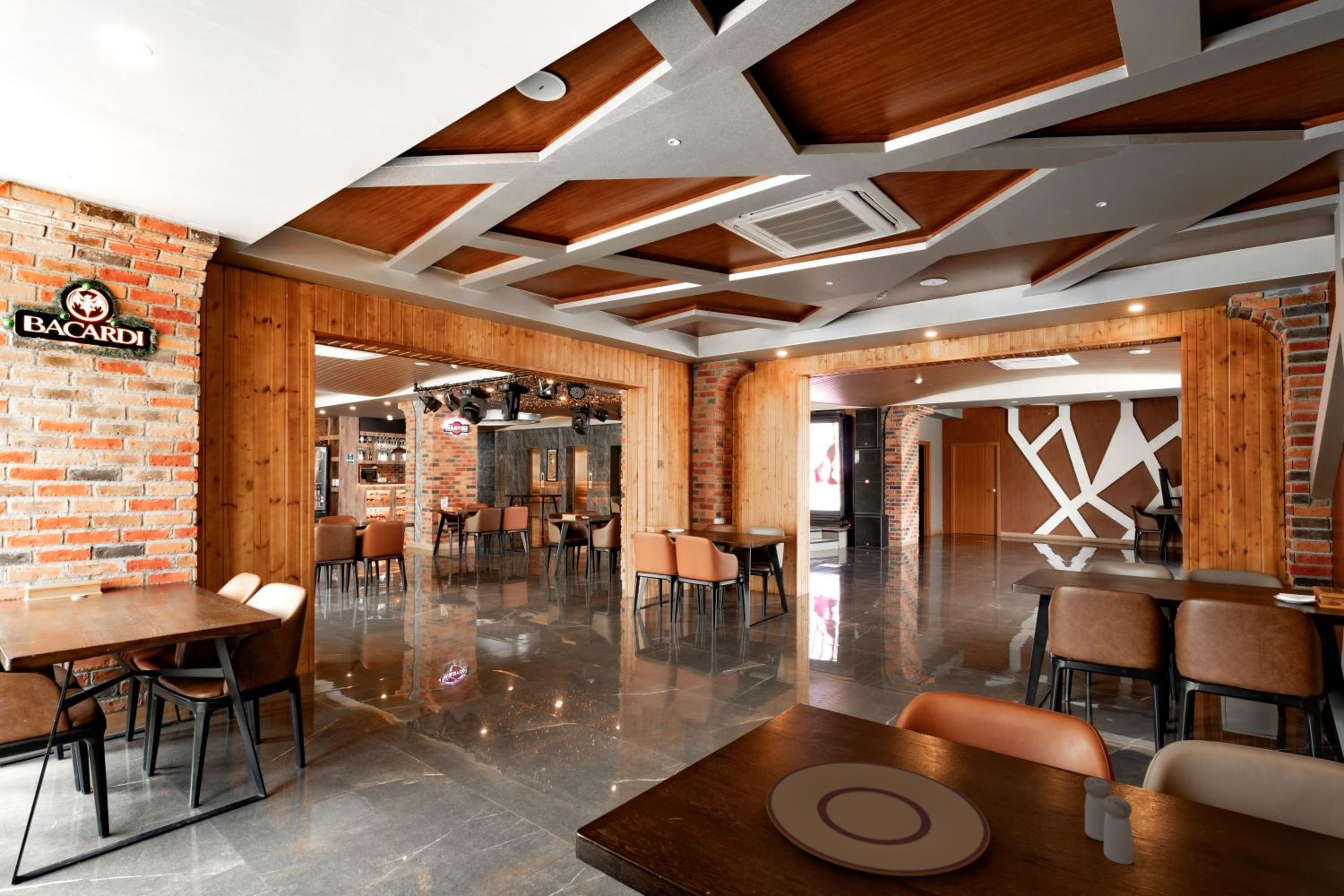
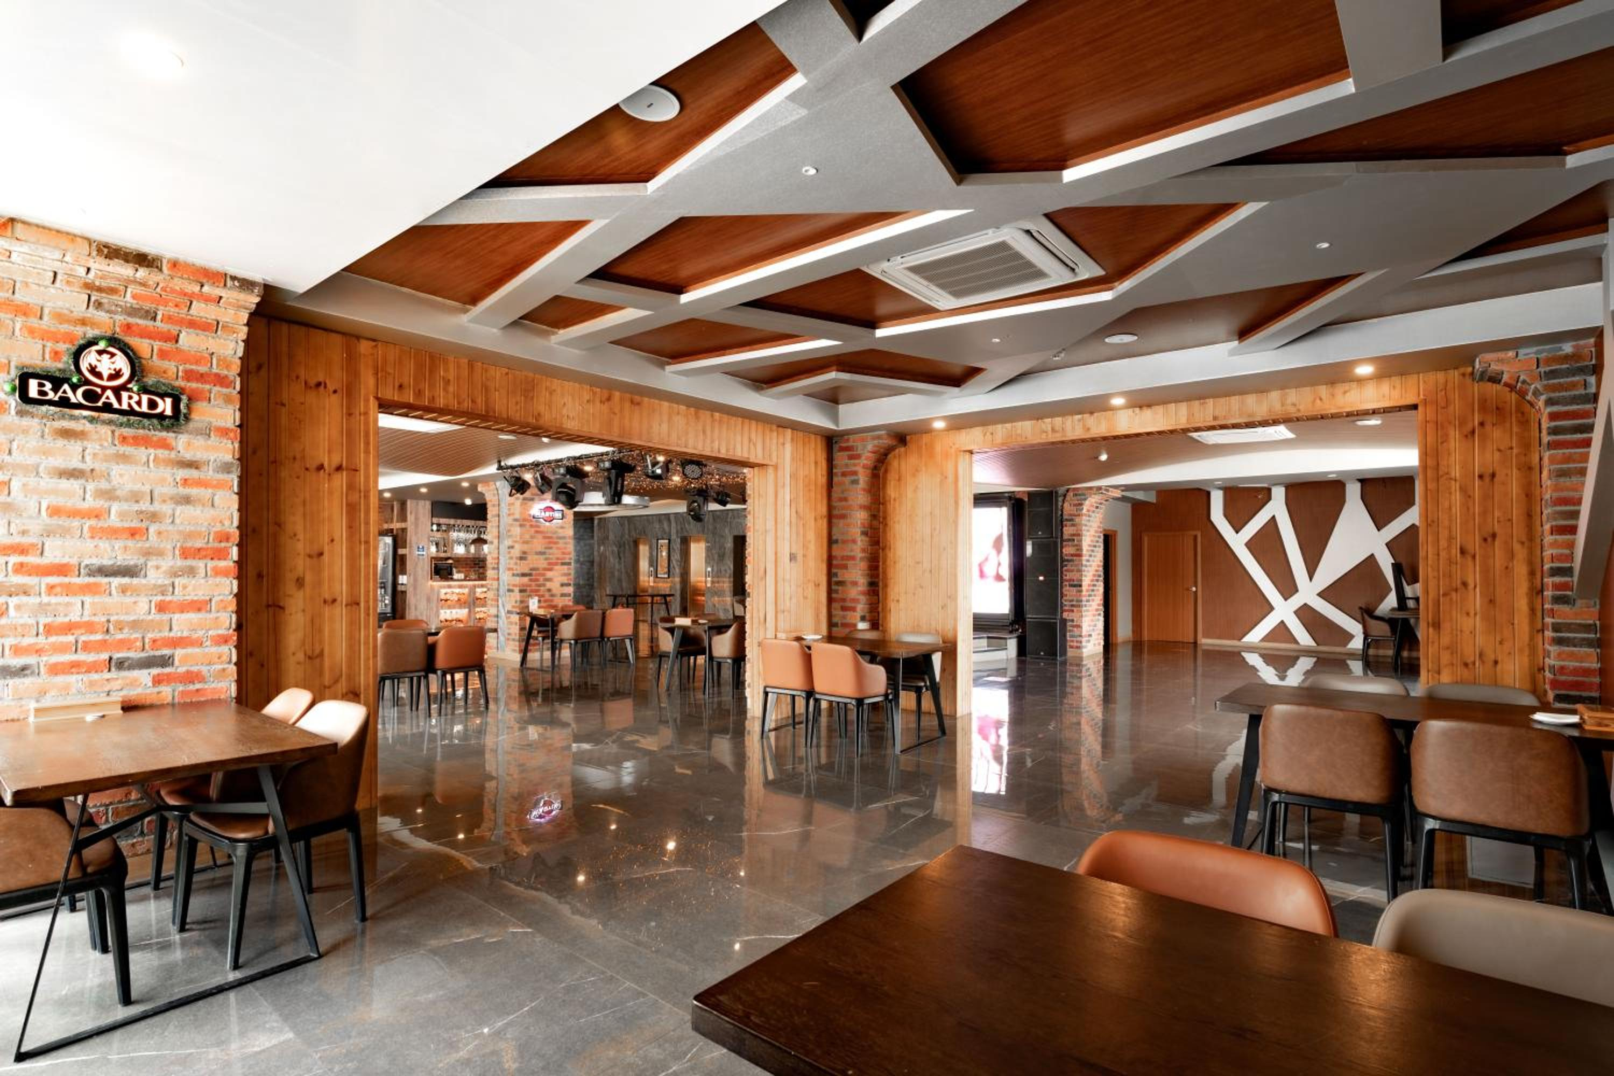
- plate (873, 814)
- salt and pepper shaker (1107, 817)
